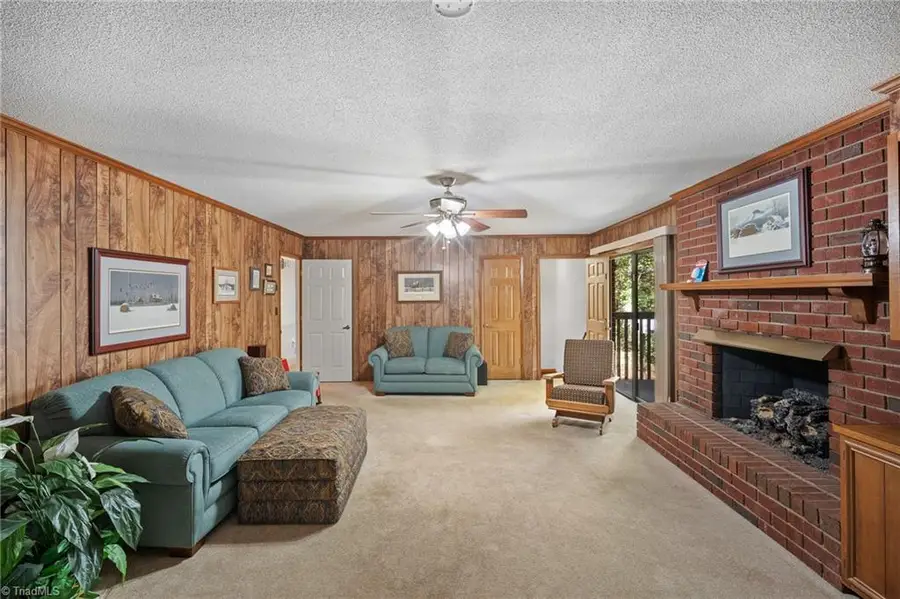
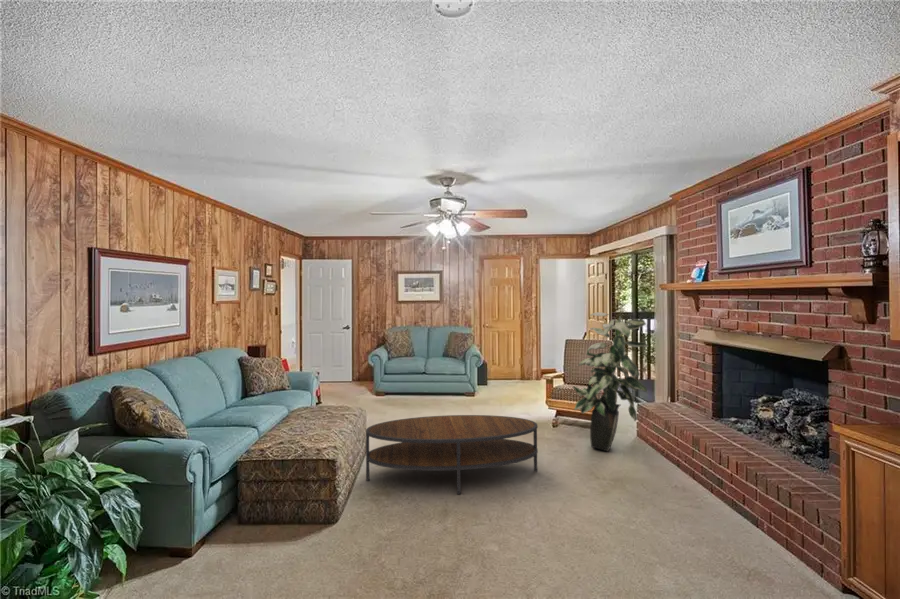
+ indoor plant (608, 380)
+ coffee table (453, 450)
